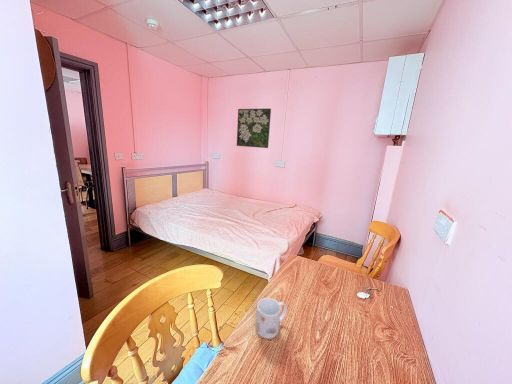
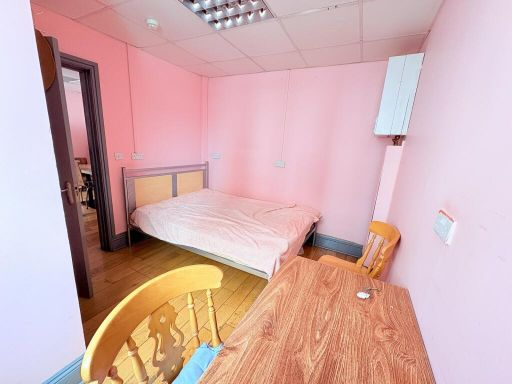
- mug (272, 315)
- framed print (252, 128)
